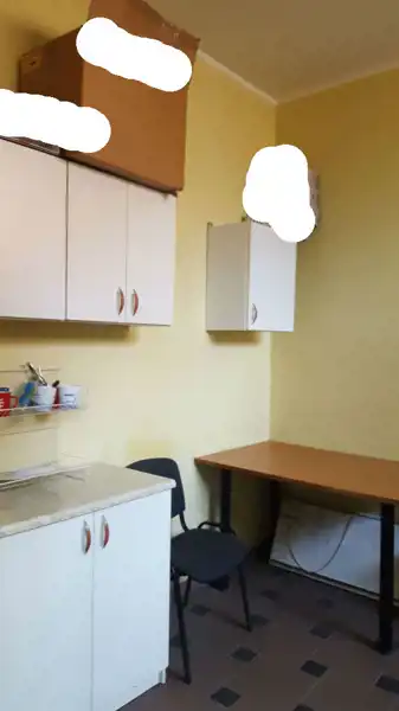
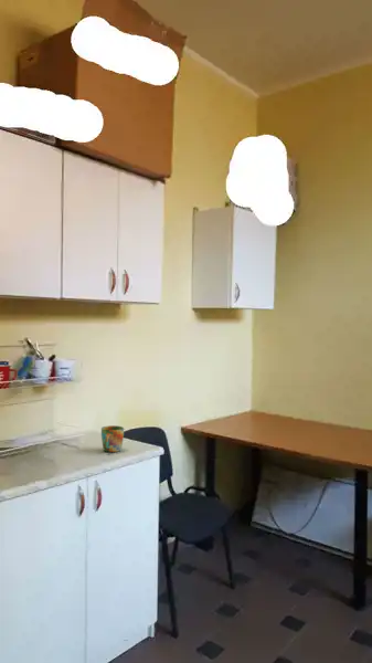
+ mug (110, 440)
